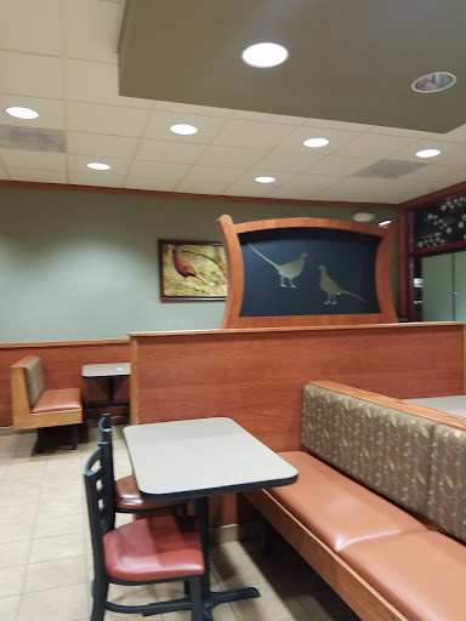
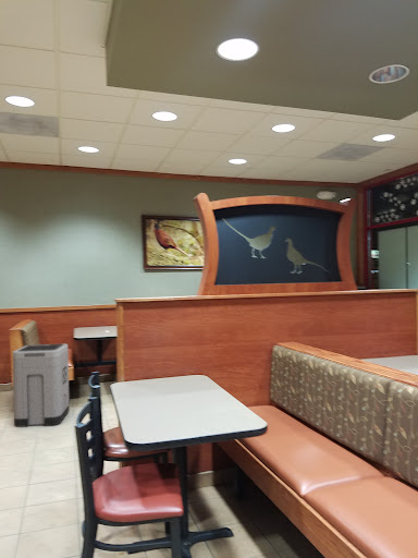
+ trash can (41, 383)
